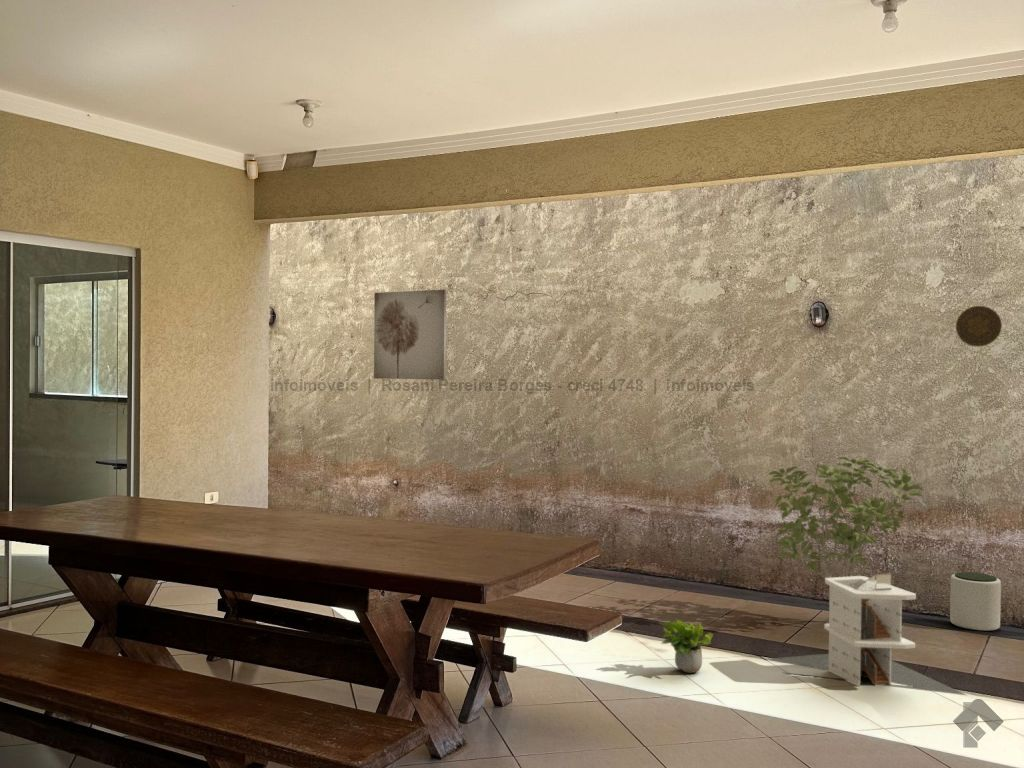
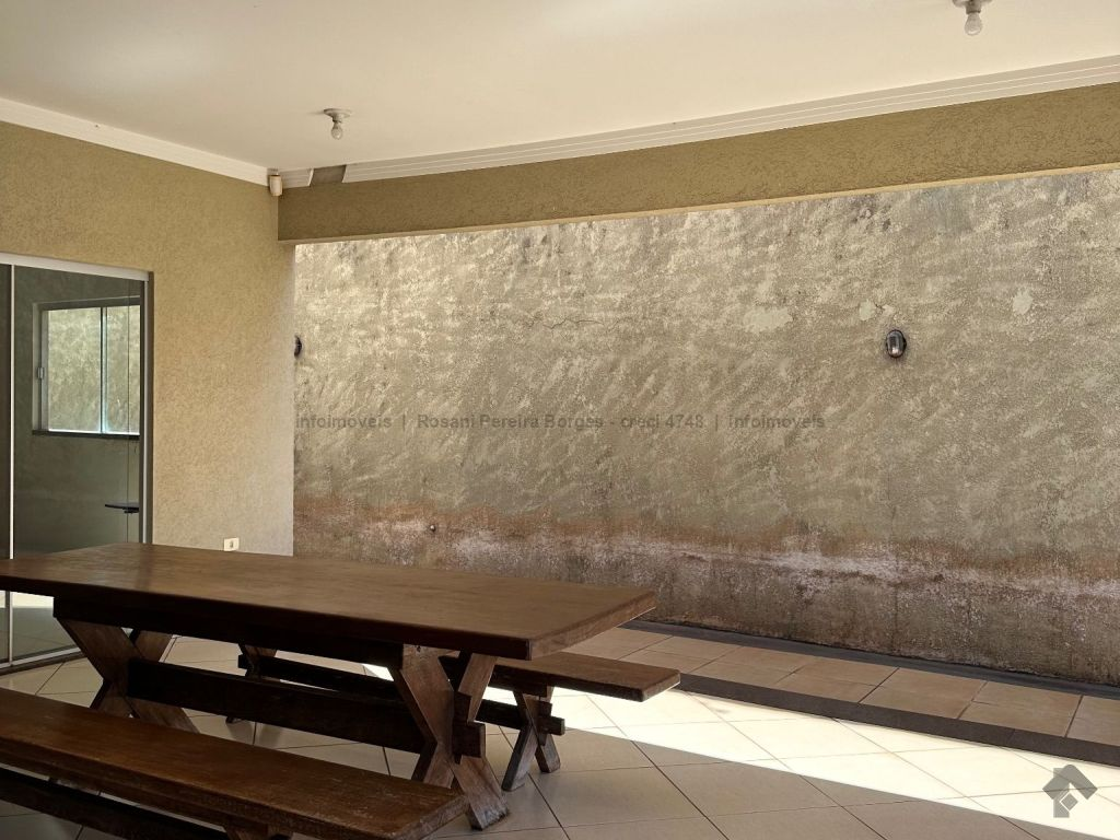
- potted plant (684, 644)
- wall art (409, 335)
- plant pot (975, 601)
- shrub (841, 540)
- display stand (864, 625)
- decorative plate (978, 326)
